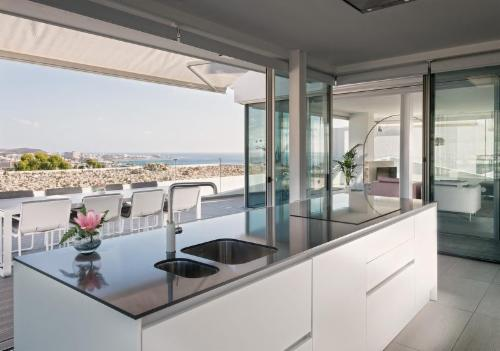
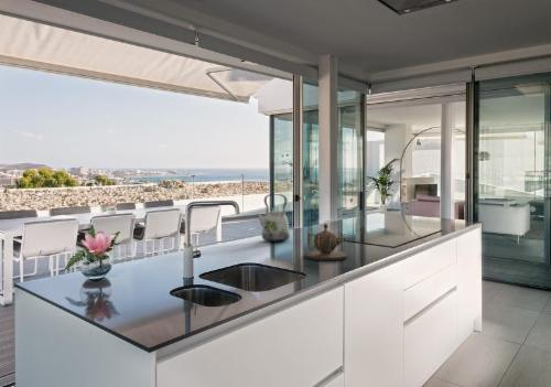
+ kettle (271, 217)
+ teapot (325, 239)
